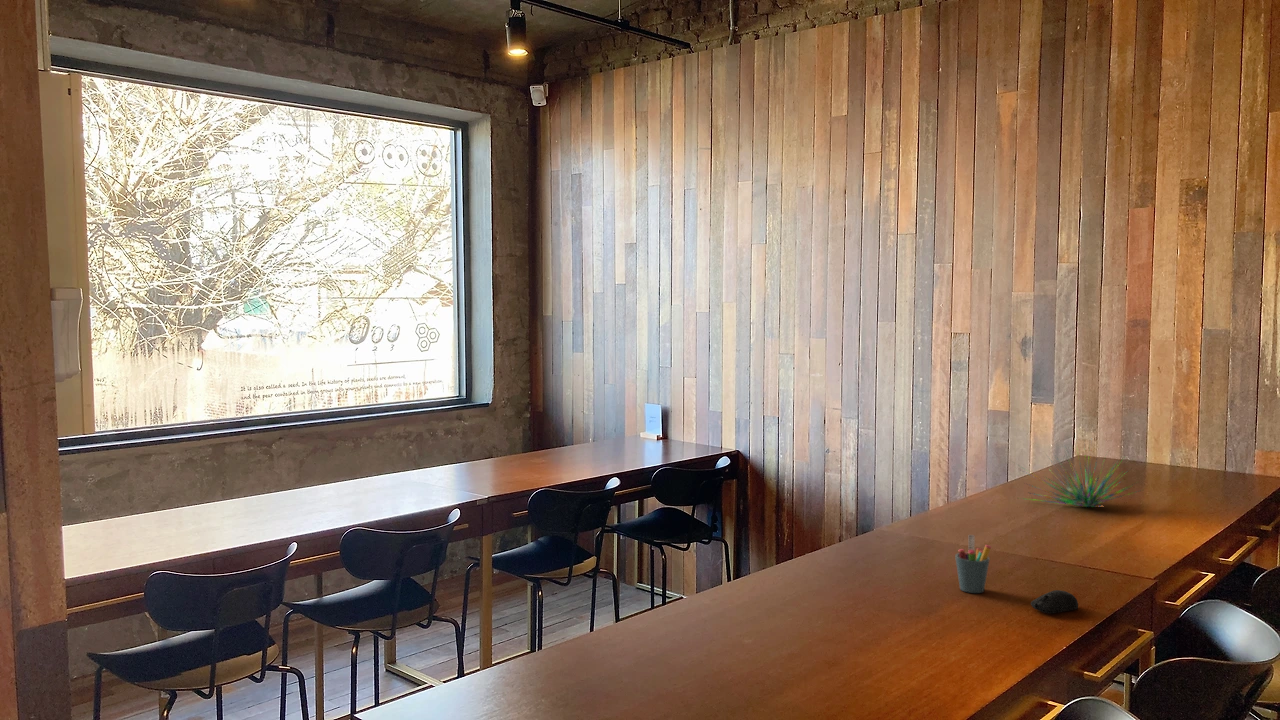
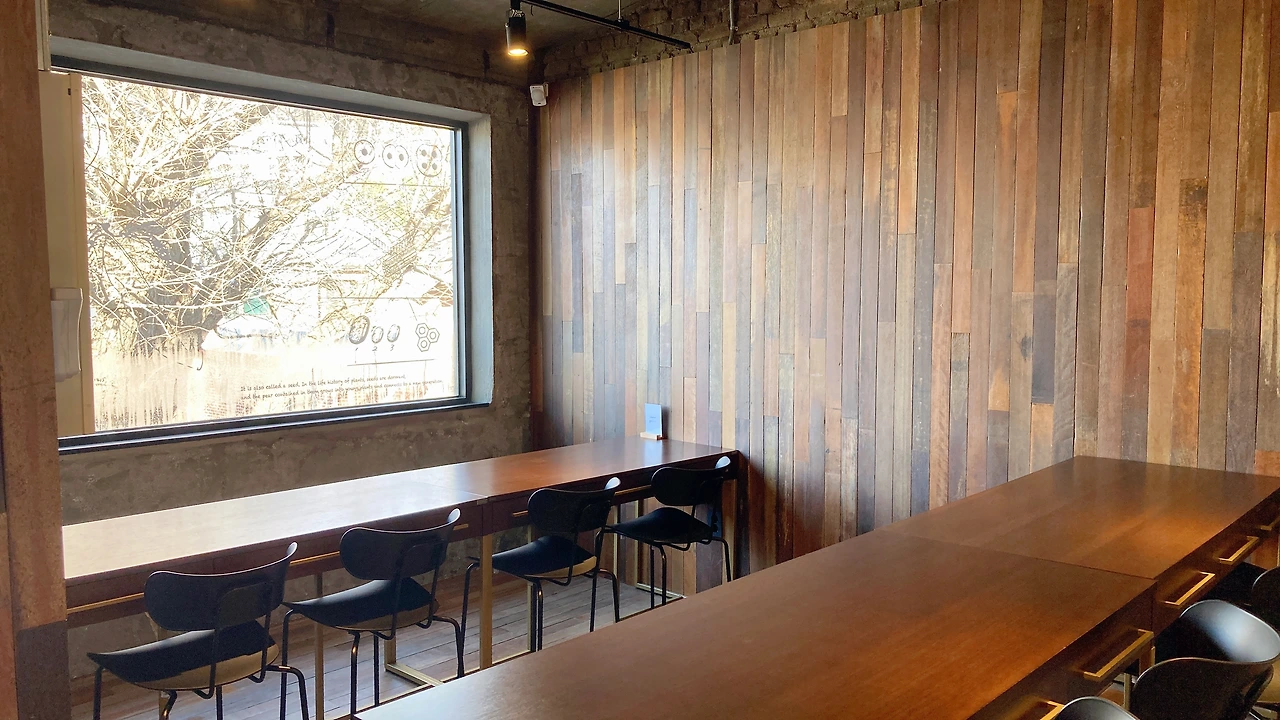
- pen holder (972, 564)
- computer mouse (1055, 600)
- plant (1071, 462)
